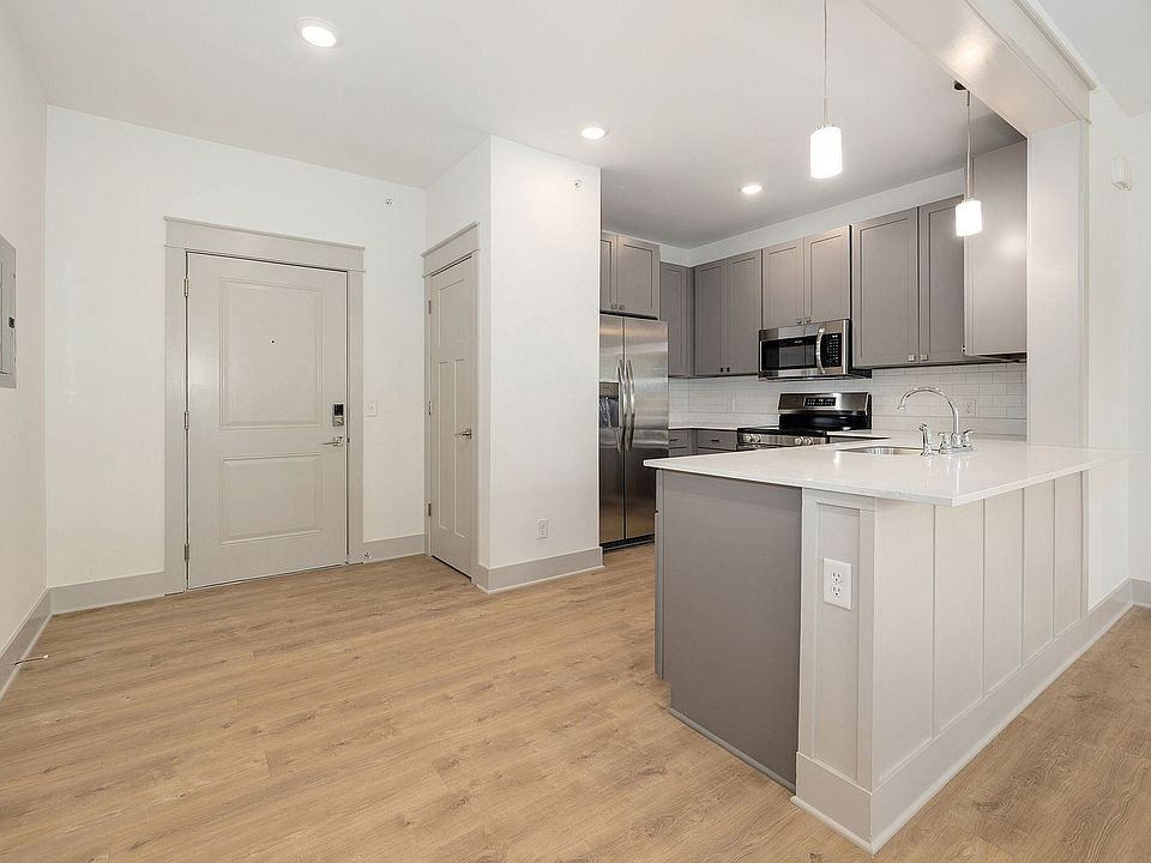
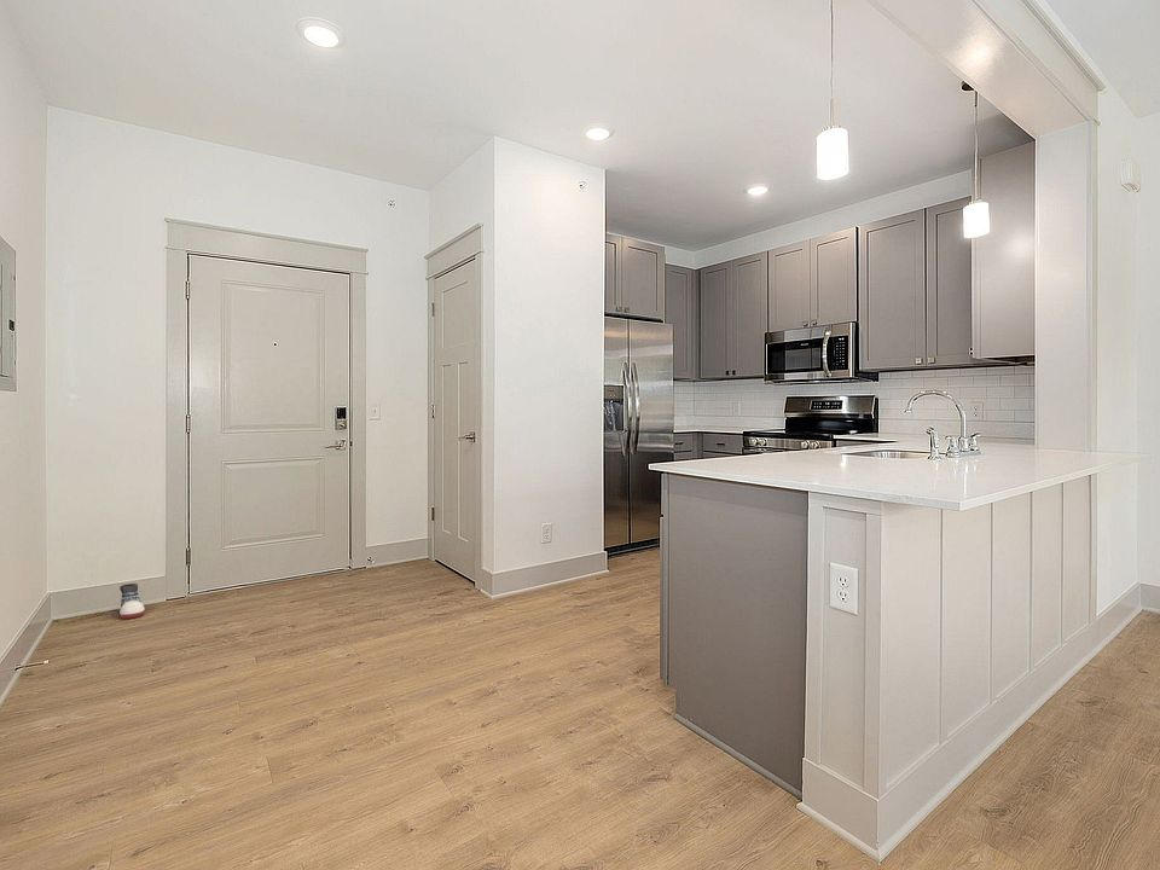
+ shoe (132, 599)
